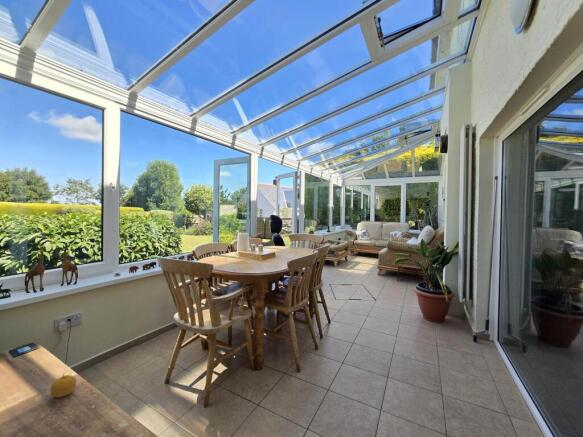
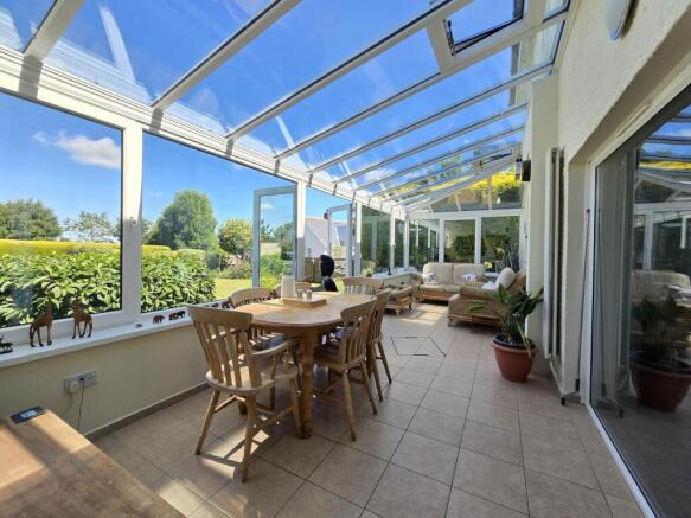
- fruit (63, 383)
